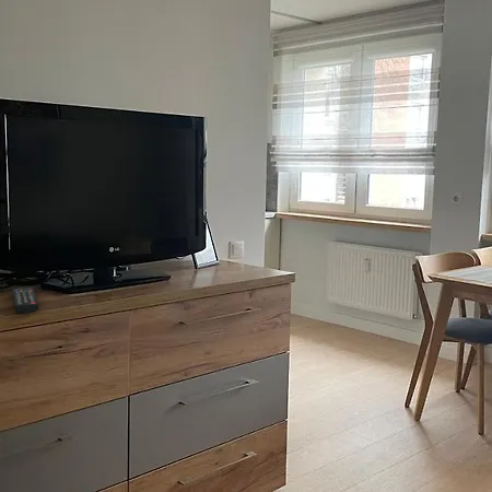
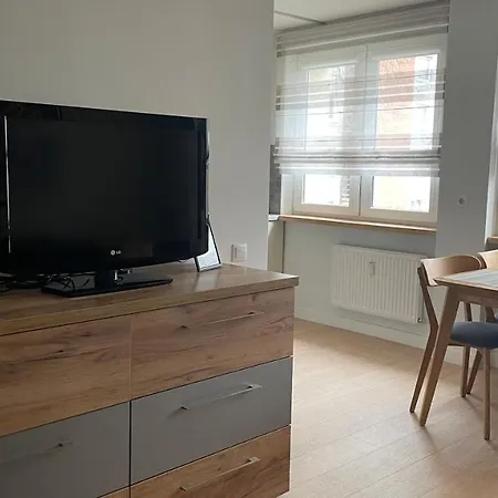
- remote control (24, 300)
